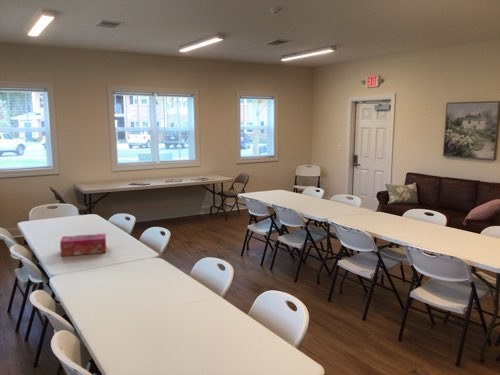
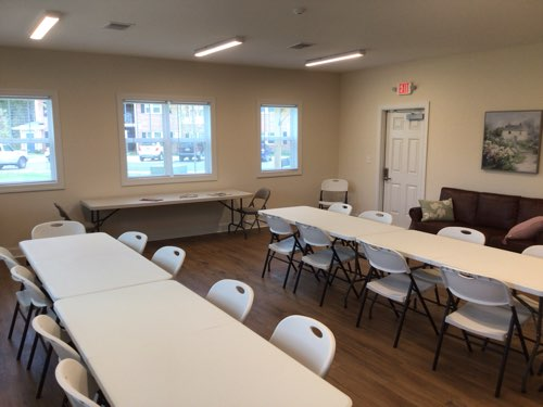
- tissue box (84, 244)
